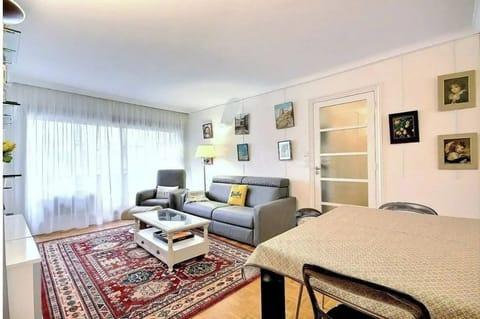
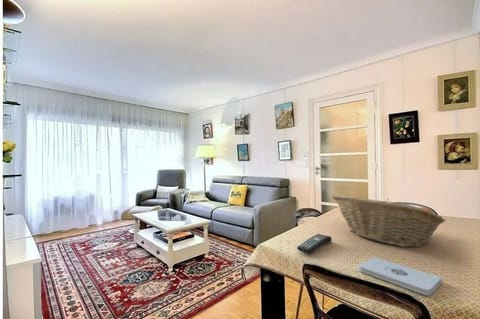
+ fruit basket (382, 215)
+ notepad (397, 273)
+ remote control (315, 242)
